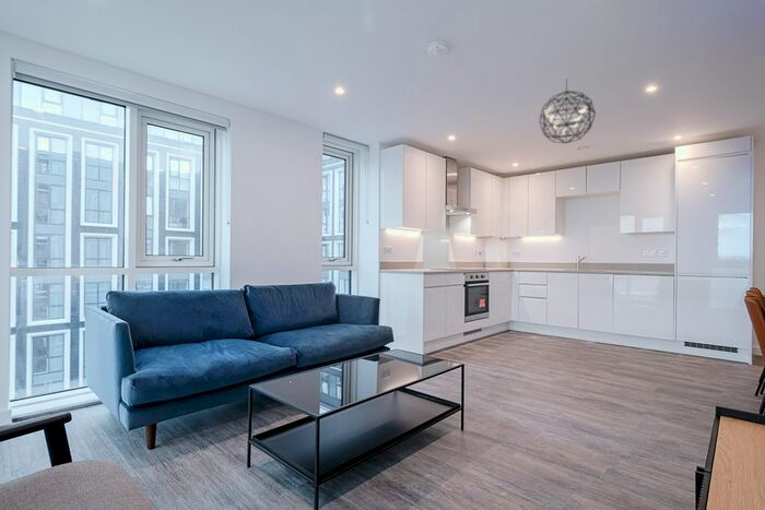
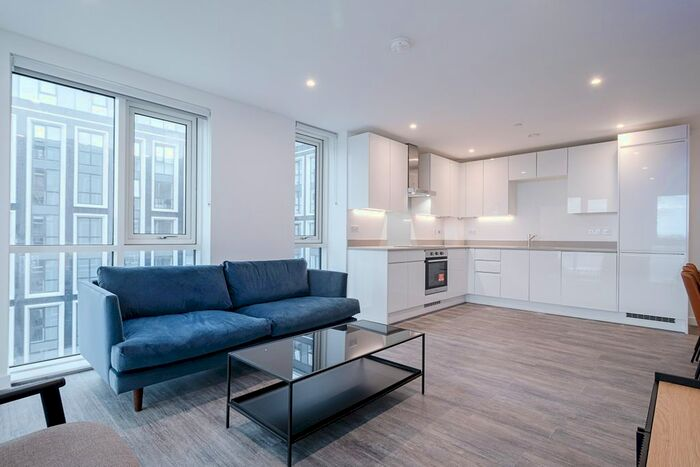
- pendant light (566, 110)
